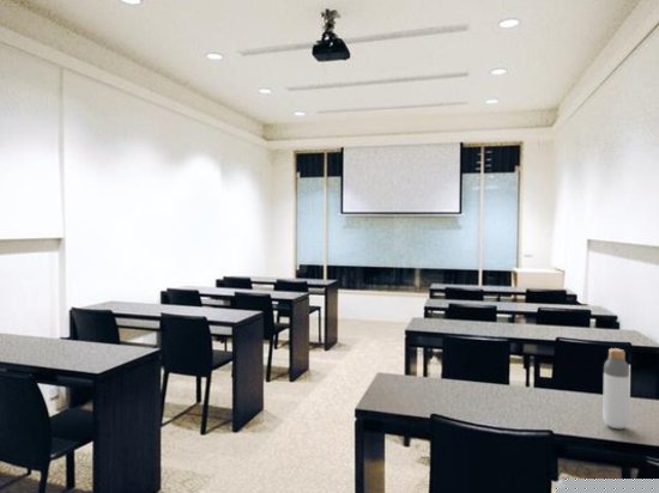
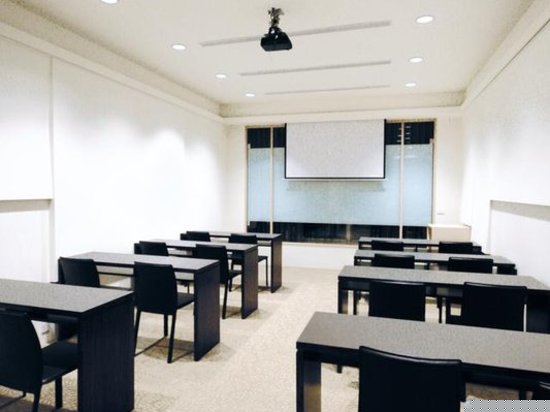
- bottle (616, 388)
